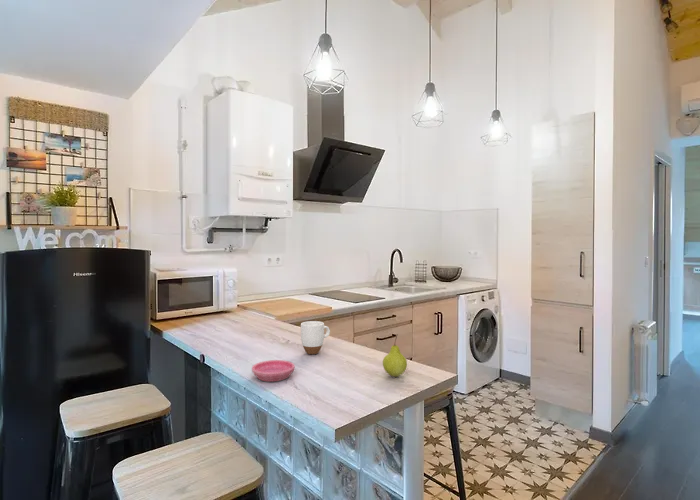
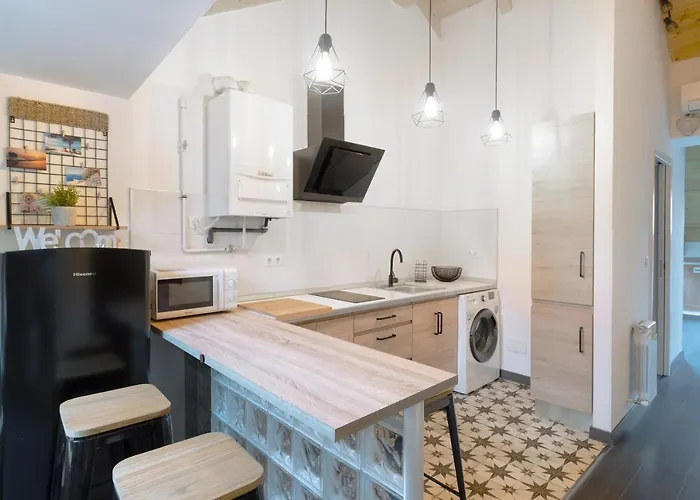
- saucer (273, 371)
- mug (316, 337)
- fruit (394, 355)
